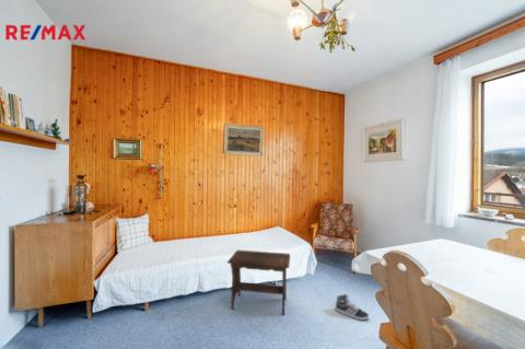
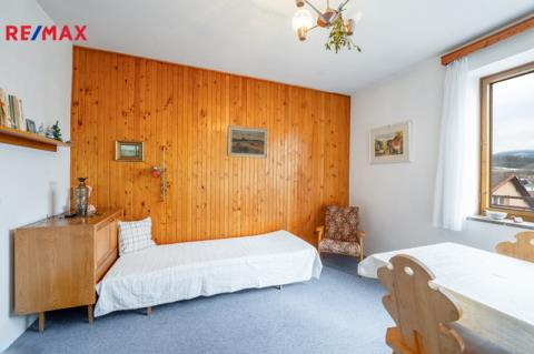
- footstool (259, 283)
- sneaker (351, 305)
